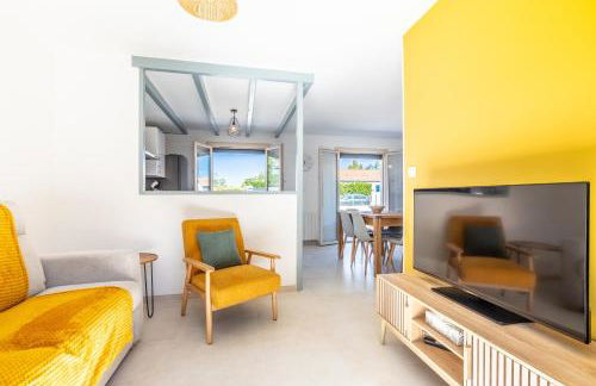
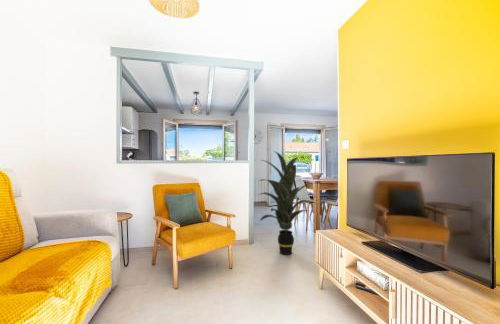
+ indoor plant (281, 201)
